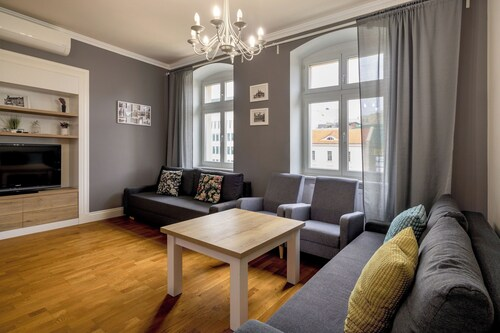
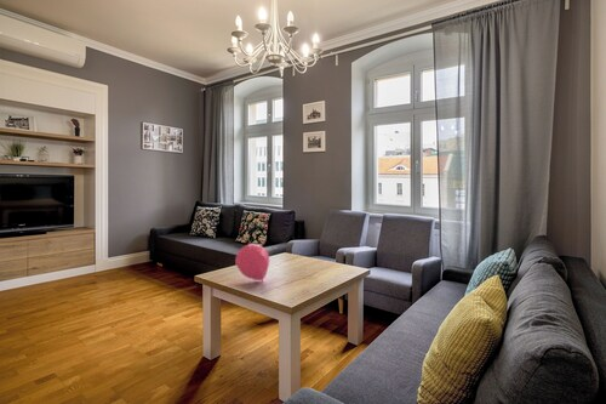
+ decorative ball (252, 263)
